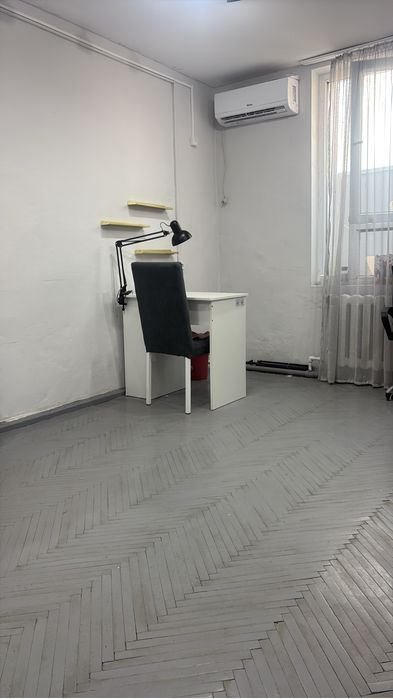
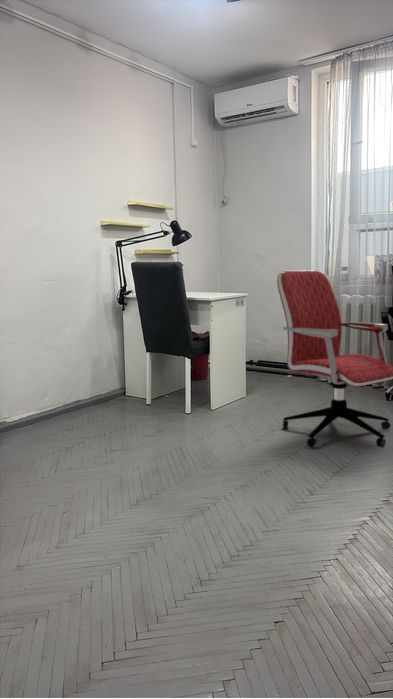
+ office chair (338, 353)
